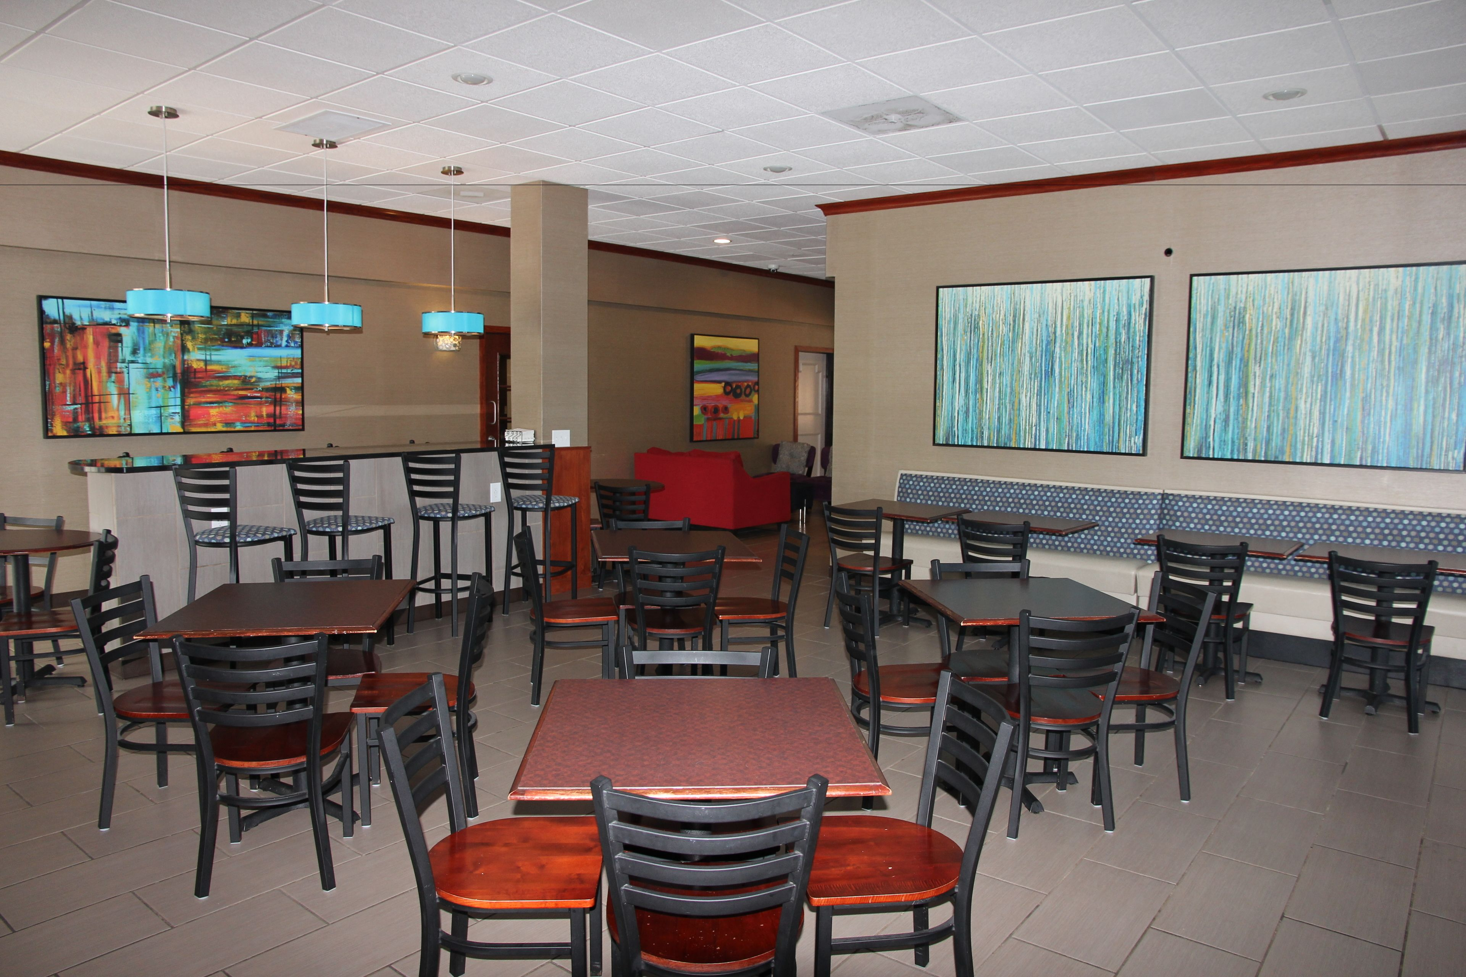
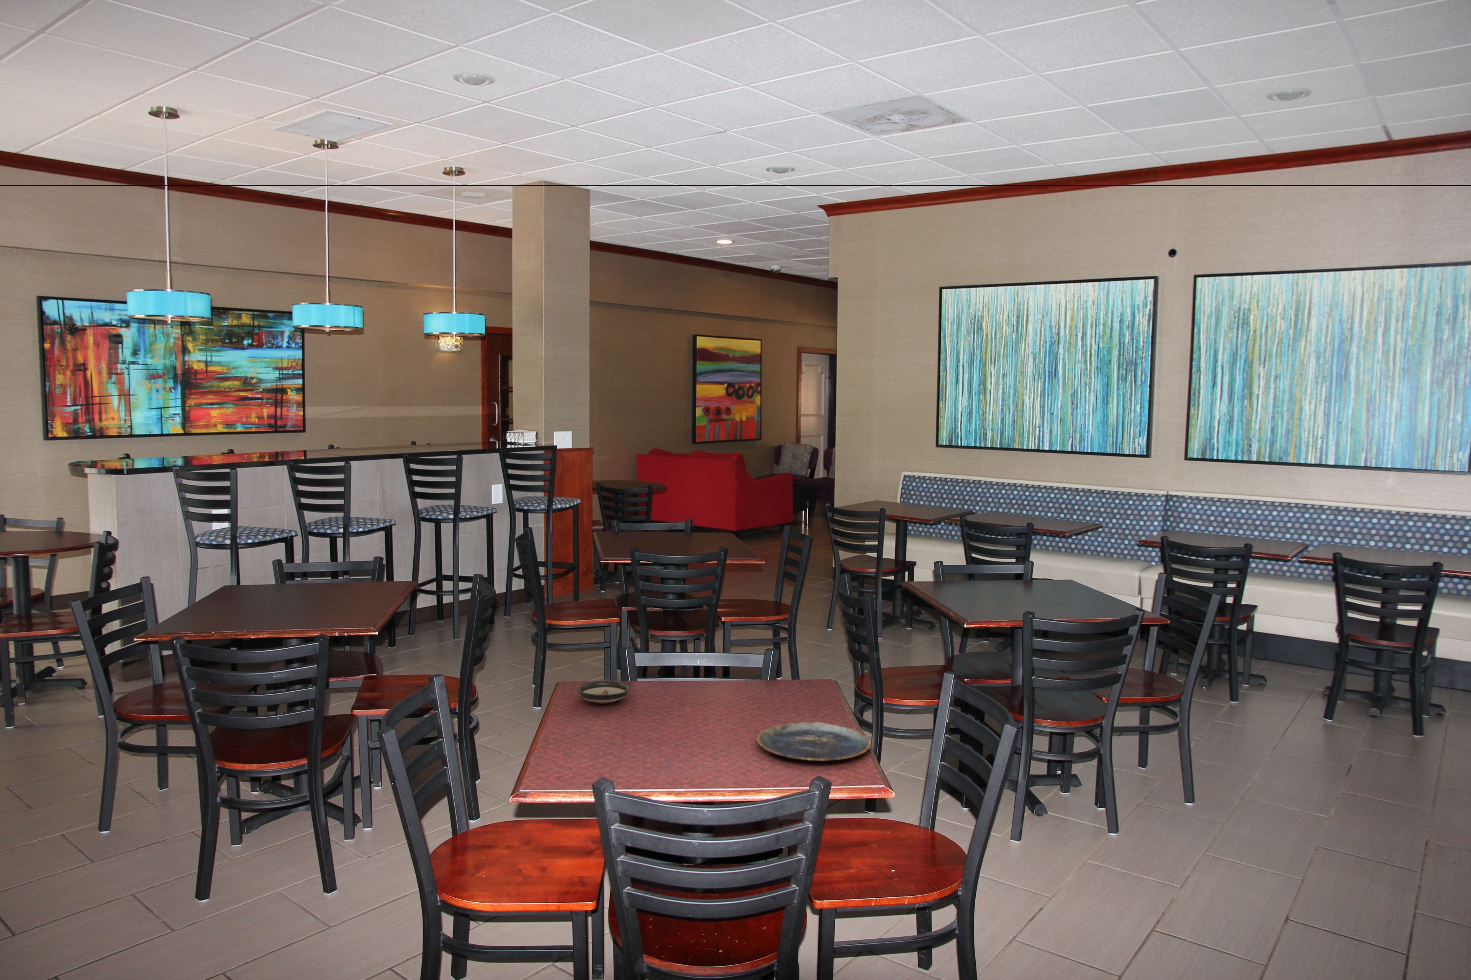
+ saucer (603, 695)
+ plate (813, 743)
